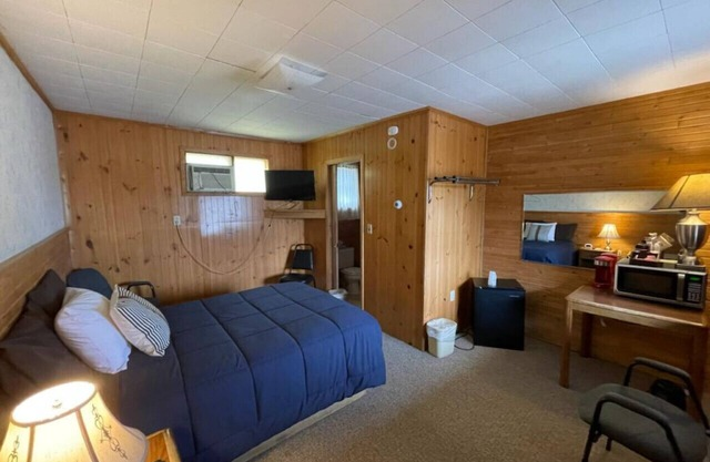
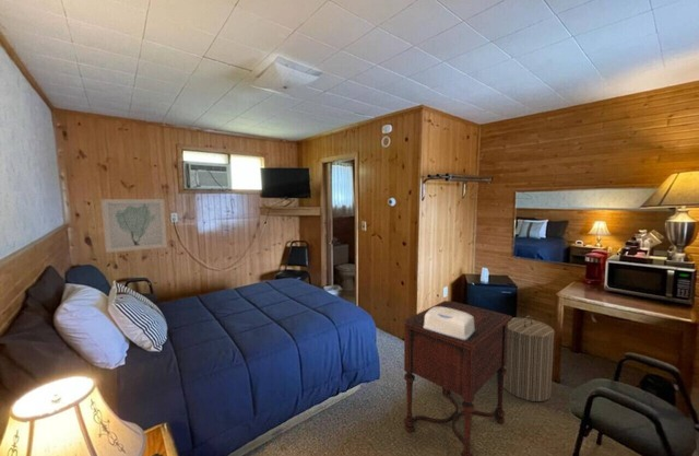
+ tissue box (449, 319)
+ laundry hamper (525, 352)
+ wall art (135, 224)
+ side table (455, 372)
